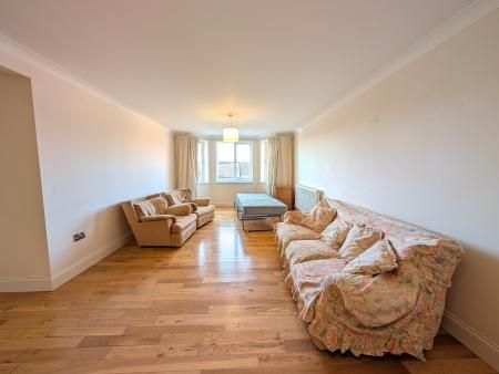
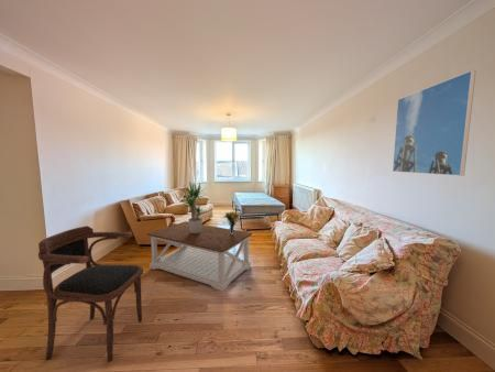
+ coffee table (200, 250)
+ potted plant (193, 207)
+ armchair (97, 287)
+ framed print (426, 131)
+ bouquet (231, 222)
